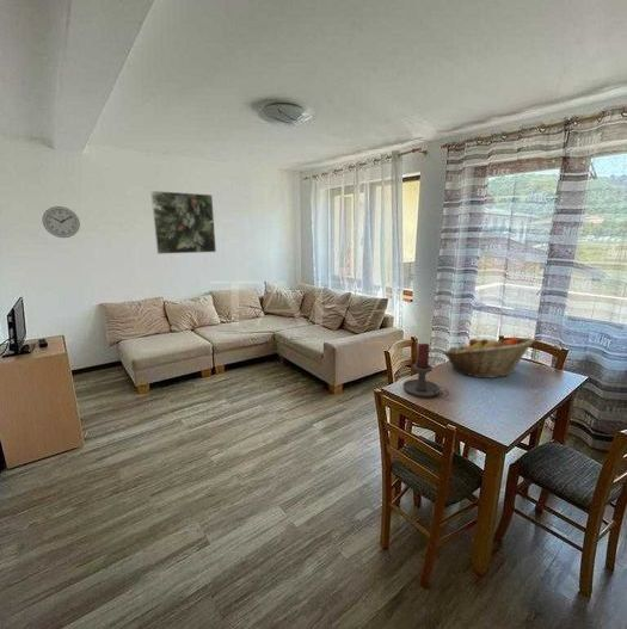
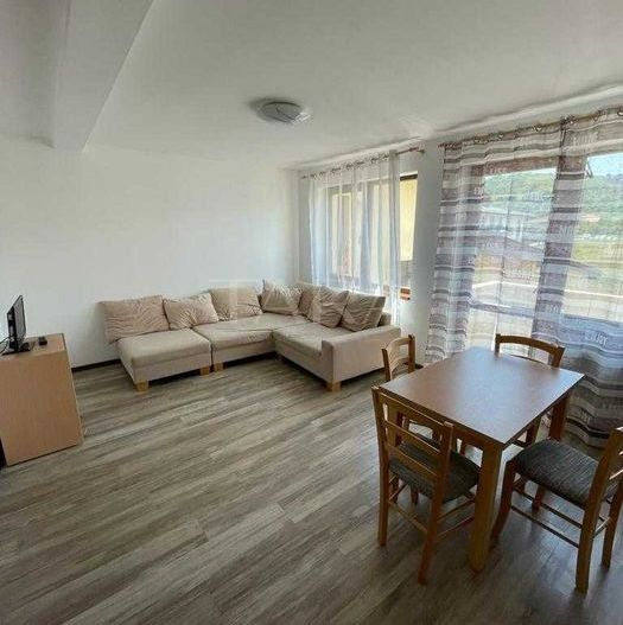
- fruit basket (487, 352)
- wall clock (61, 222)
- candle holder (426, 368)
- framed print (185, 223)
